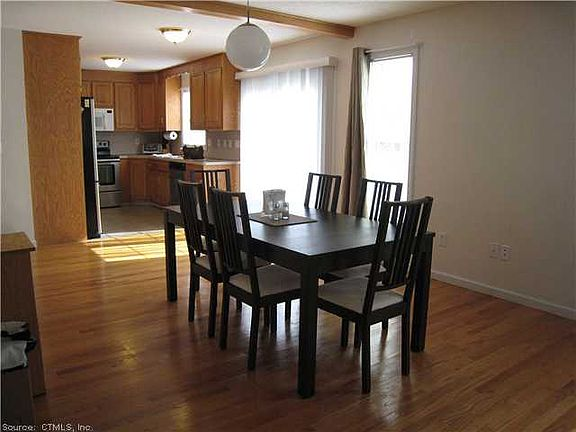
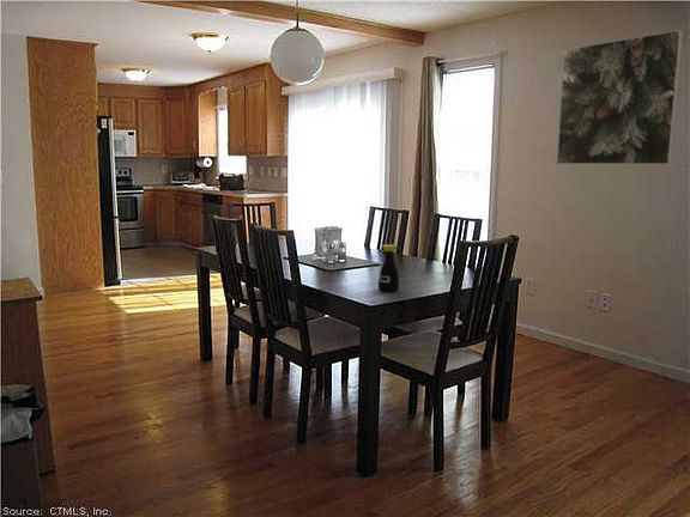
+ bottle (388, 267)
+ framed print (613, 103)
